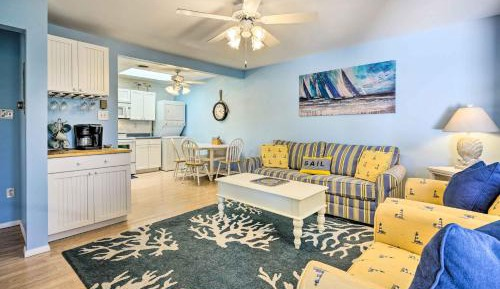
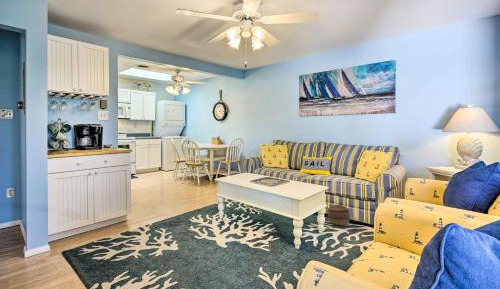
+ basket (338, 214)
